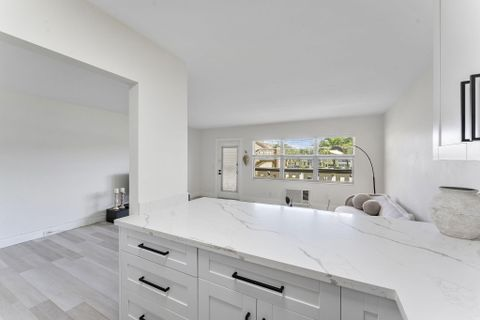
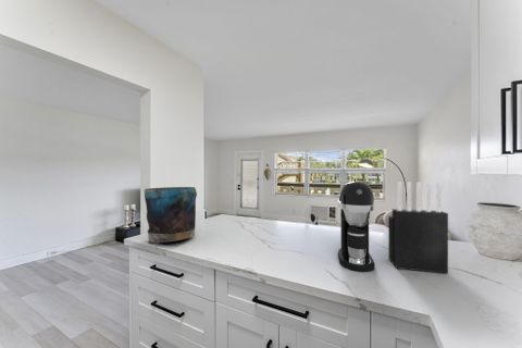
+ vase (172, 213)
+ knife block (414, 223)
+ coffee maker (355, 221)
